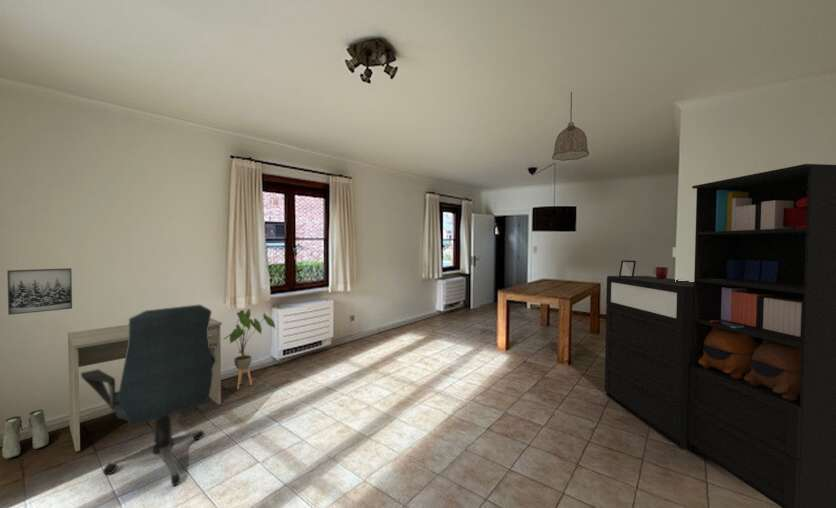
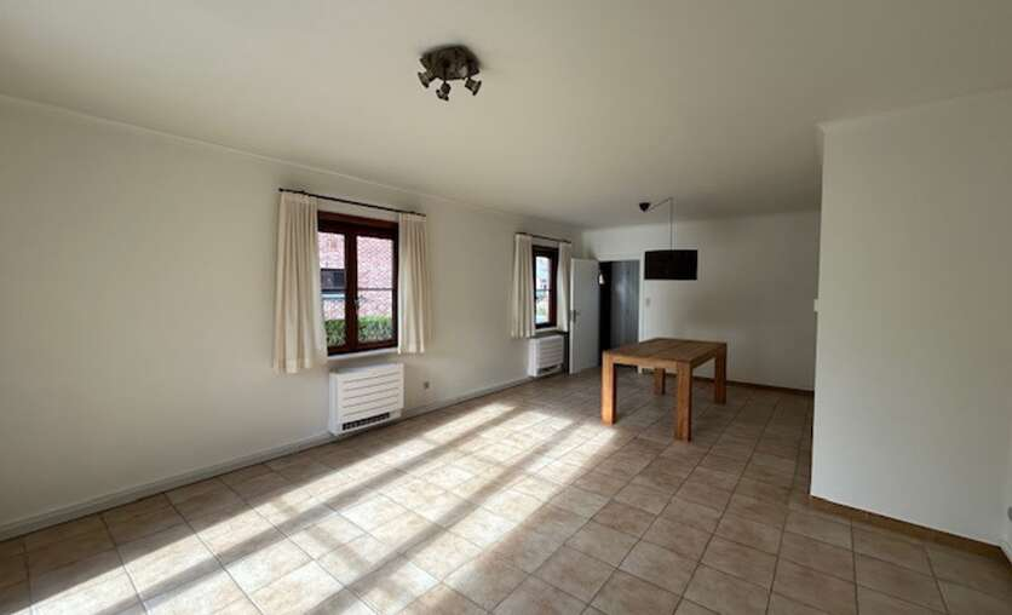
- office chair (164, 384)
- house plant (244, 346)
- desk (125, 357)
- wall art (41, 290)
- pendant lamp (570, 124)
- storage cabinet (696, 315)
- boots (22, 430)
